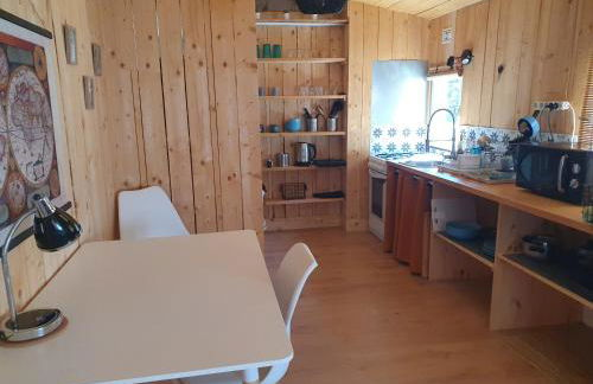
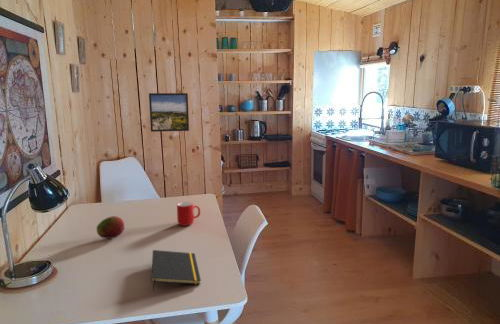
+ fruit (110, 227)
+ notepad (175, 266)
+ cup (189, 213)
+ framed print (169, 112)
